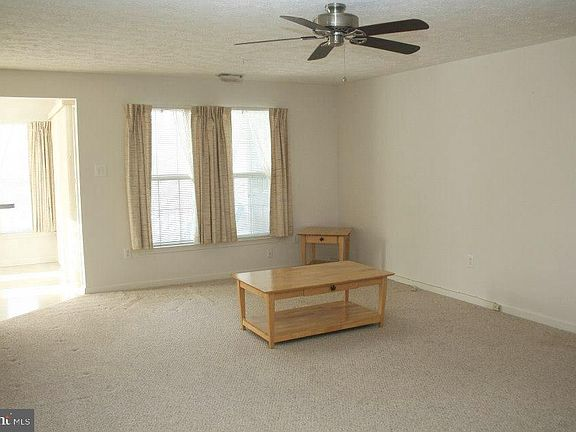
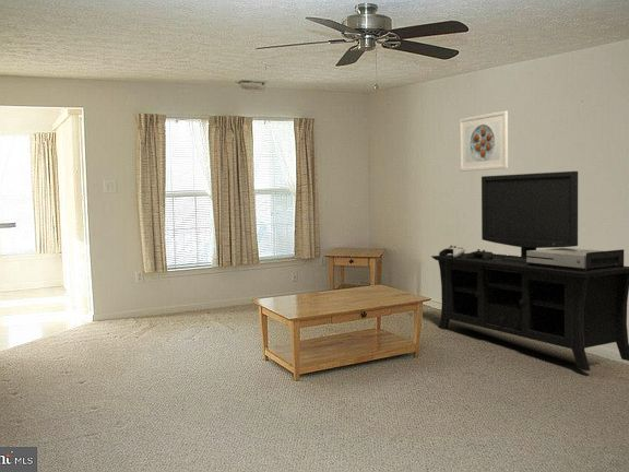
+ media console (522, 259)
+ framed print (483, 142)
